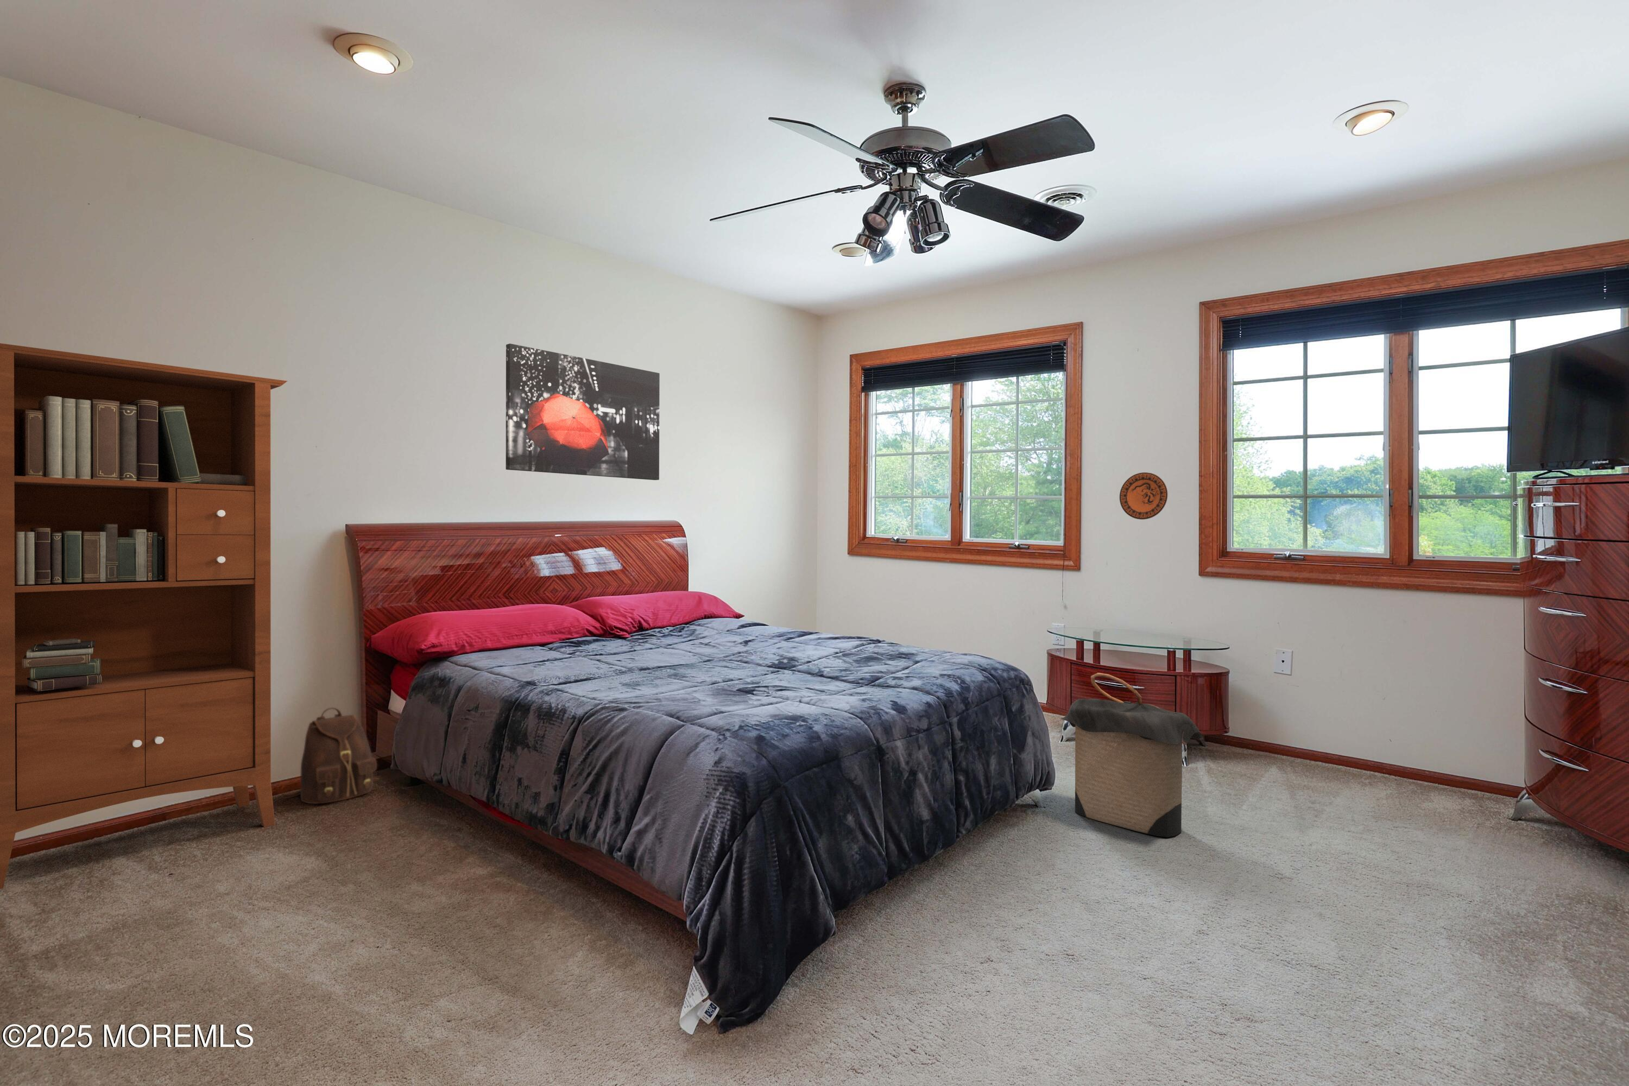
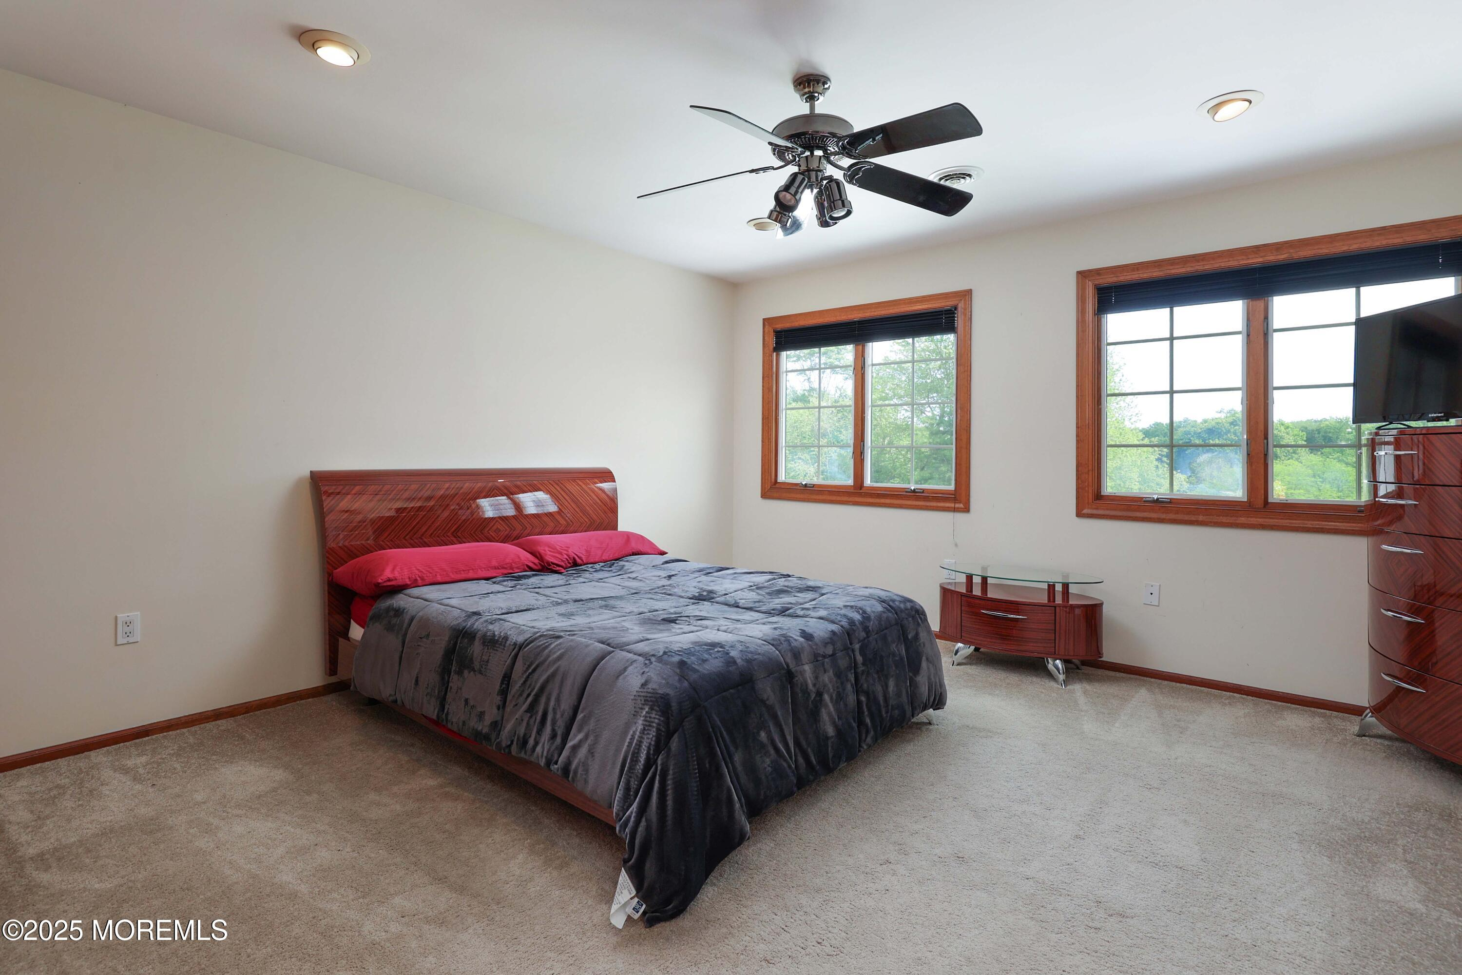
- decorative plate (1143, 496)
- wall art (589, 418)
- bookcase (138, 606)
- backpack (337, 751)
- laundry hamper (1131, 747)
